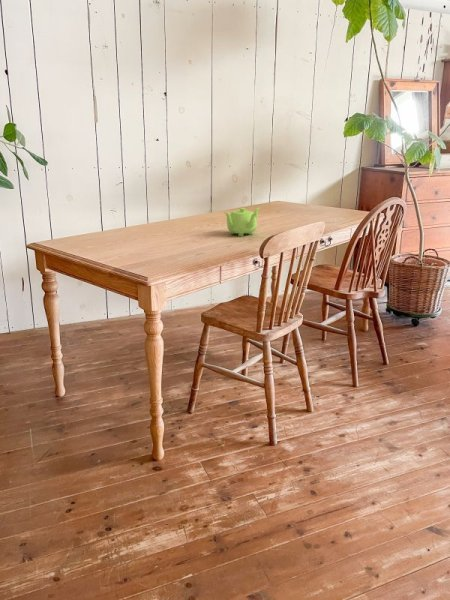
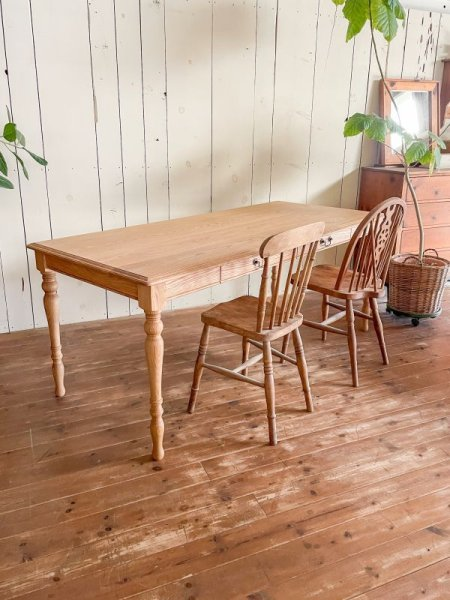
- teapot (243, 221)
